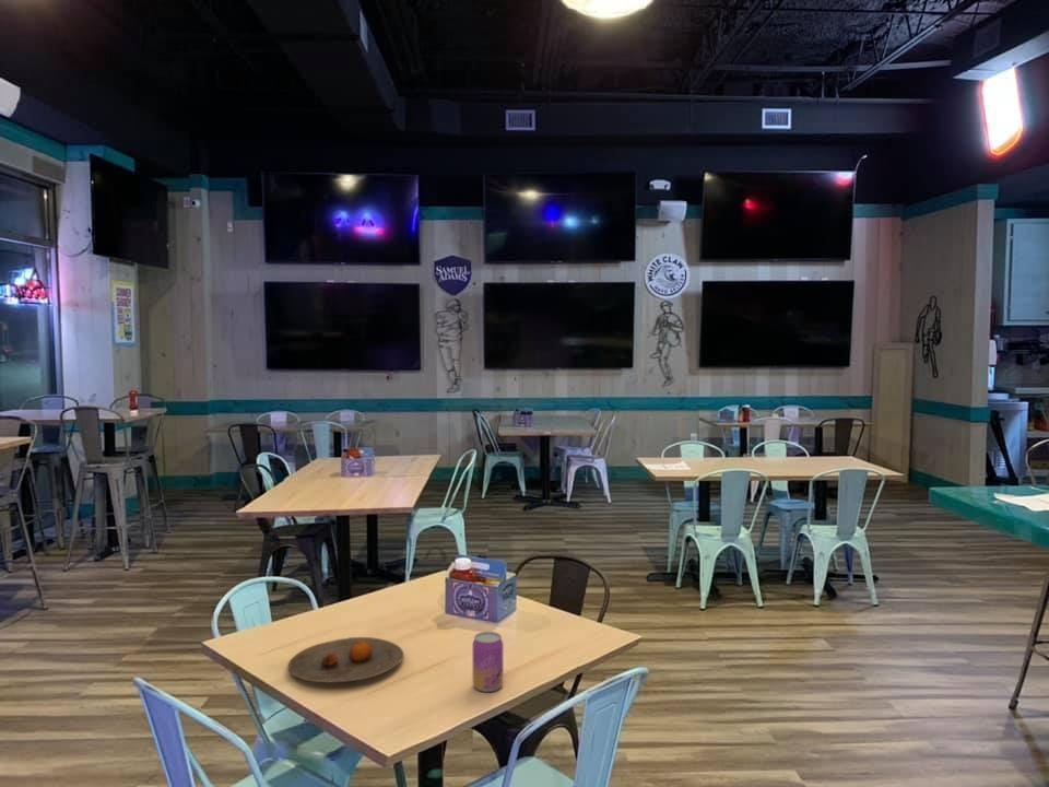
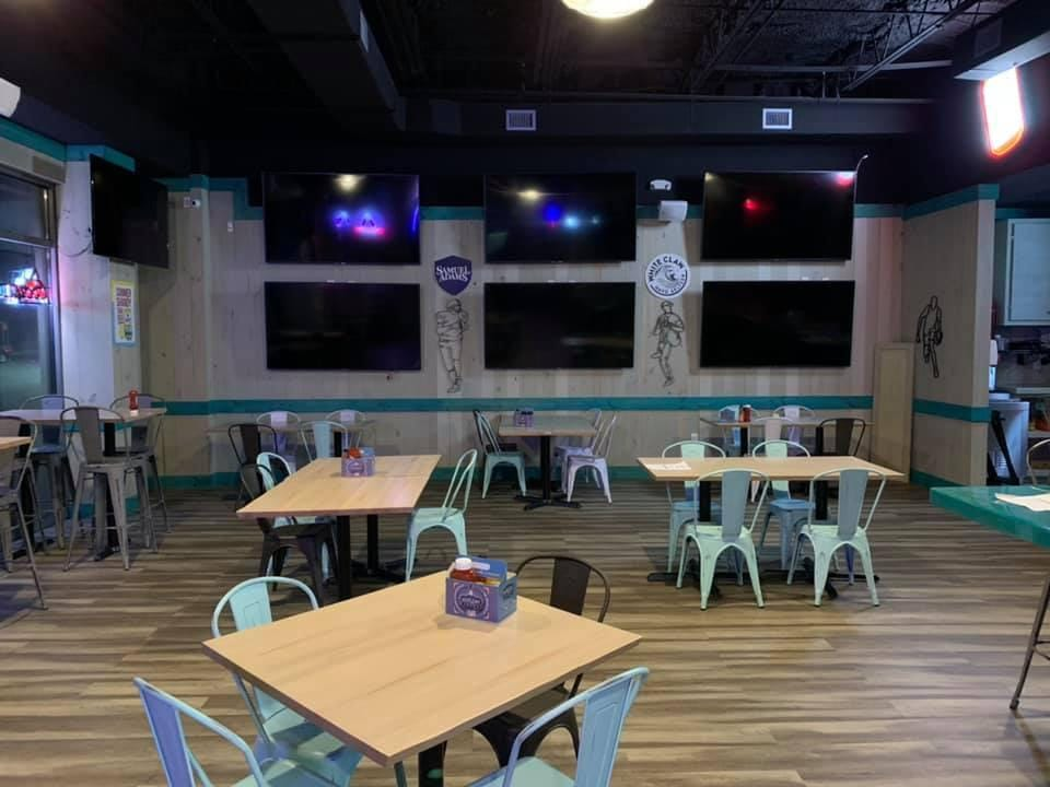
- plate (346, 654)
- beer can (487, 661)
